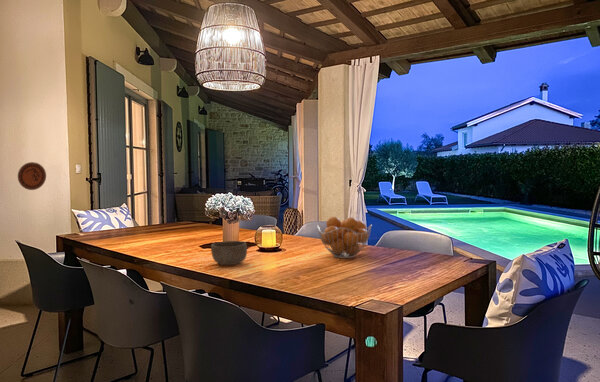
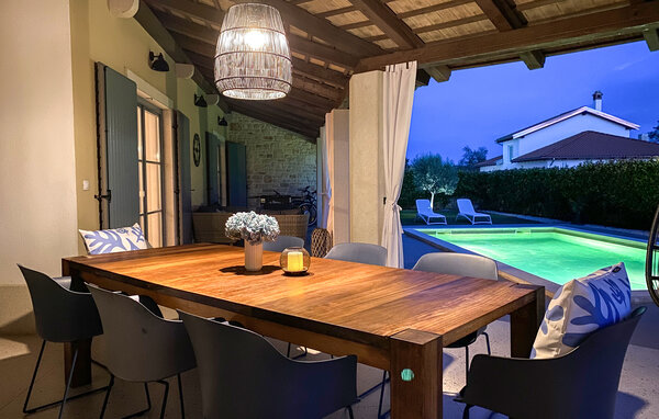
- bowl (229, 253)
- fruit basket (344, 236)
- decorative plate (32, 176)
